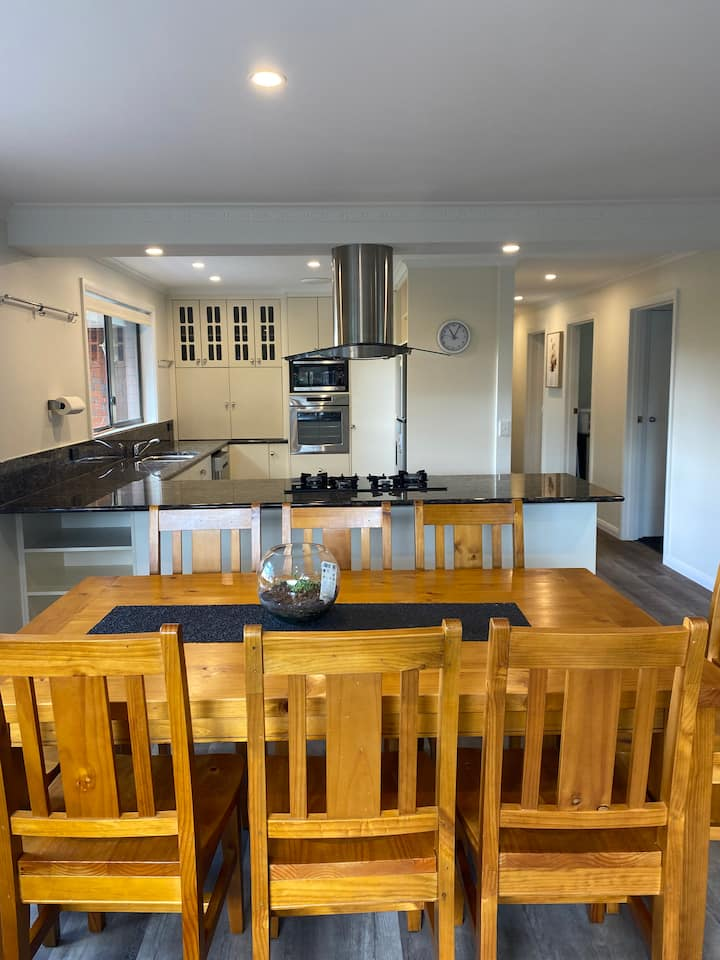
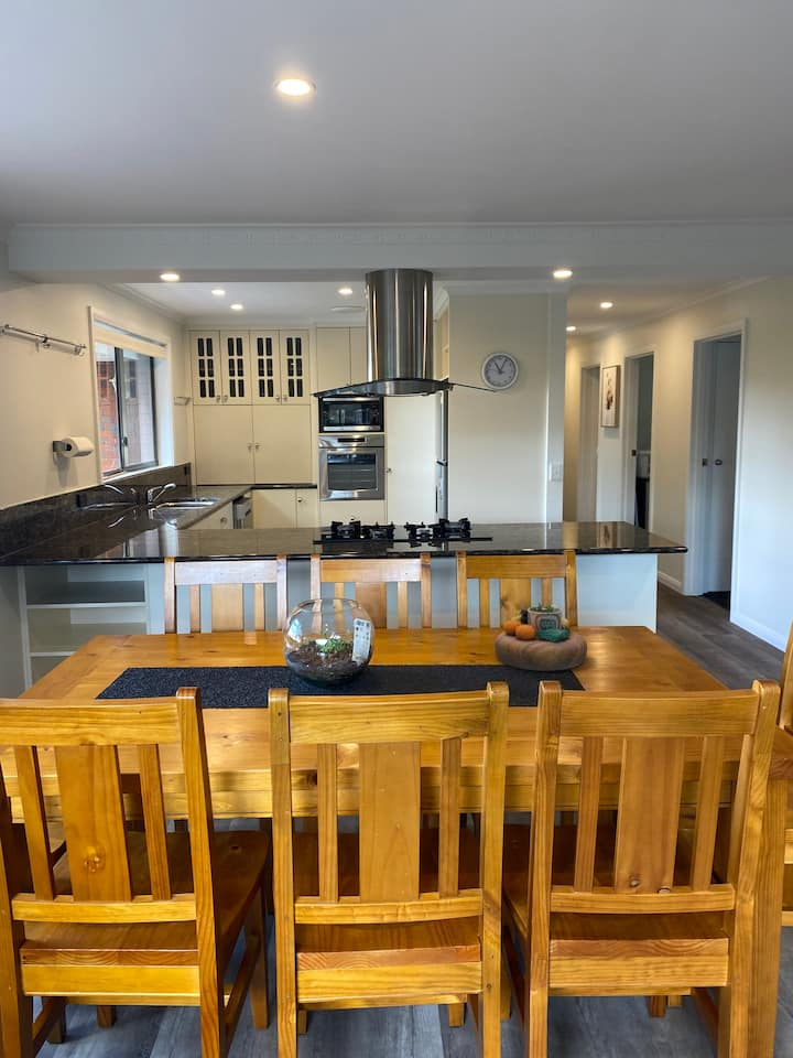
+ decorative bowl (540, 630)
